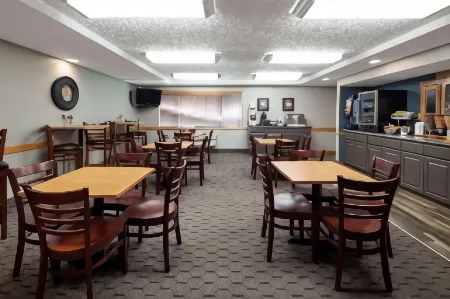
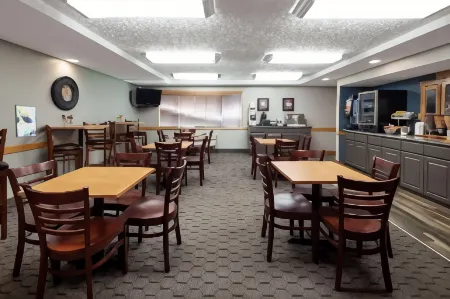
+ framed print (26, 121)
